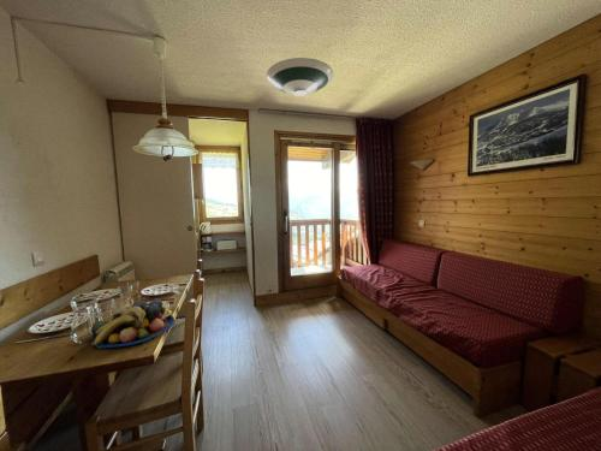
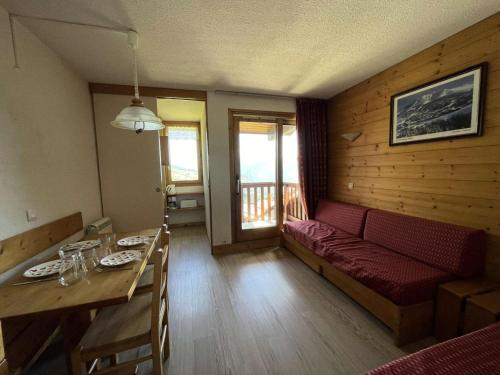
- fruit bowl (135, 316)
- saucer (299, 84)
